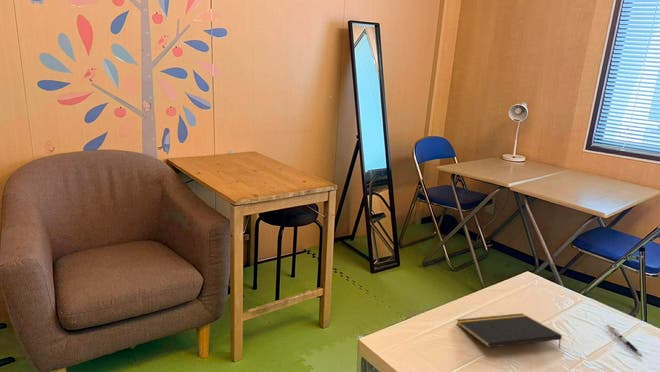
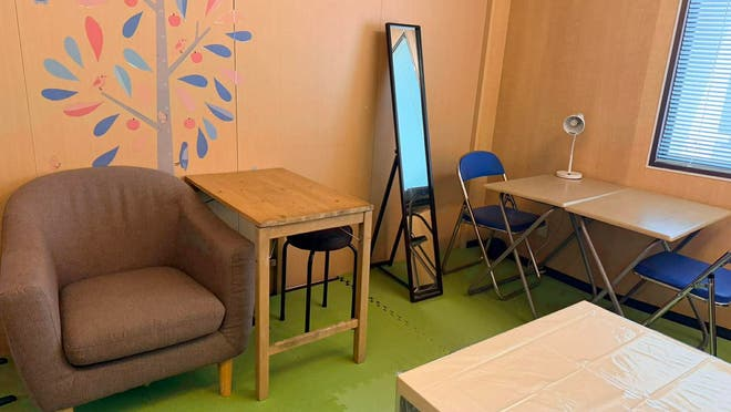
- notepad (506, 329)
- pen (624, 339)
